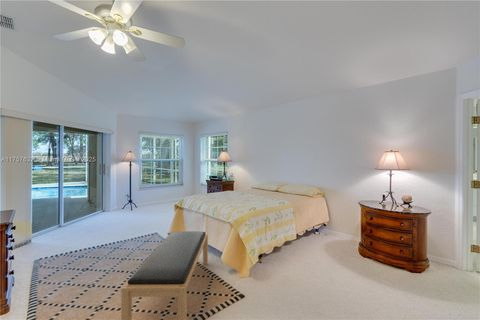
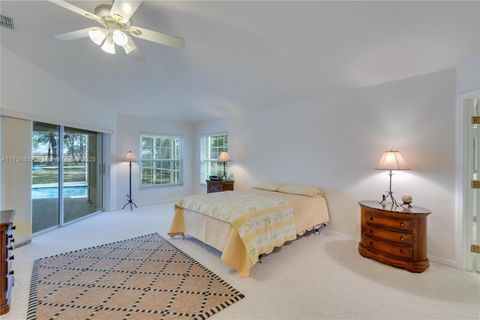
- bench (176, 269)
